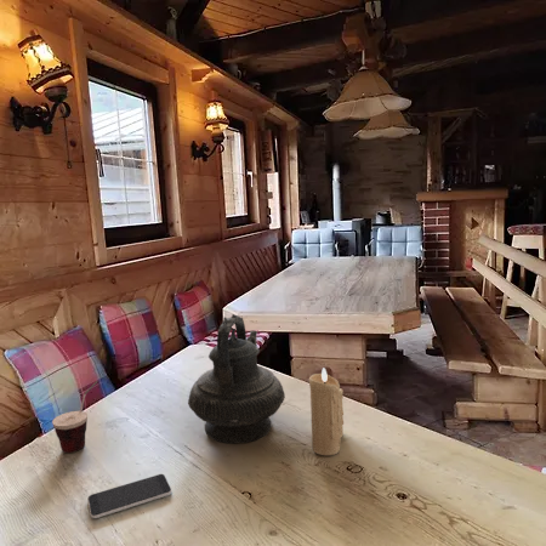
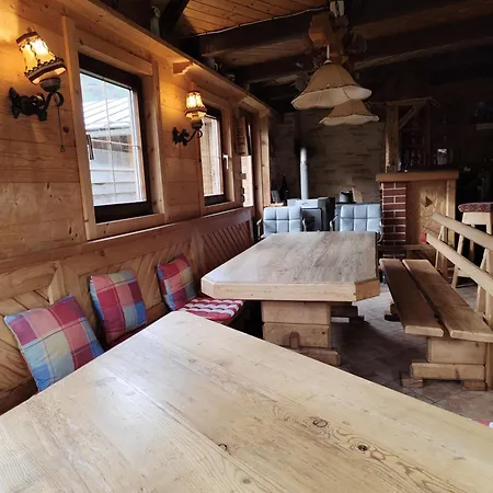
- candle (326, 402)
- teapot (240, 366)
- smartphone (130, 494)
- cup (80, 416)
